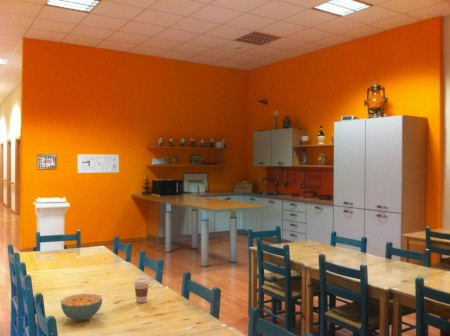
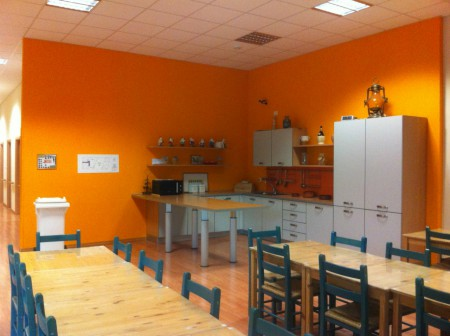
- cereal bowl (81, 309)
- coffee cup (141, 290)
